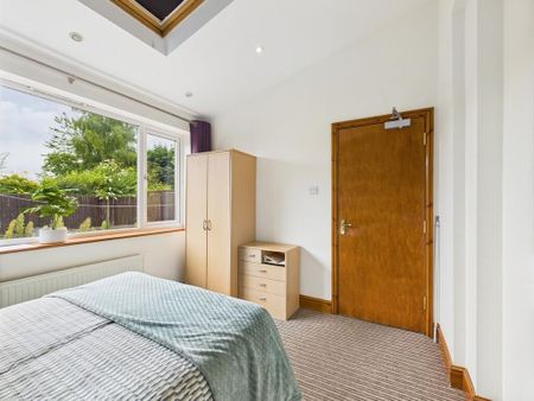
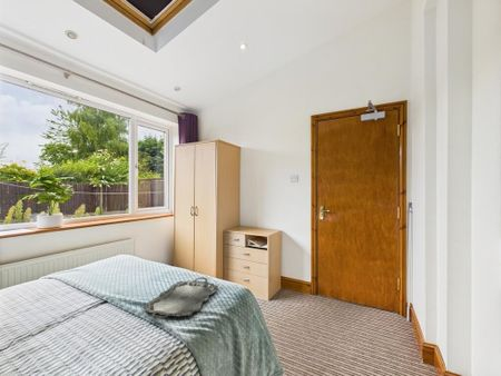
+ serving tray (184, 296)
